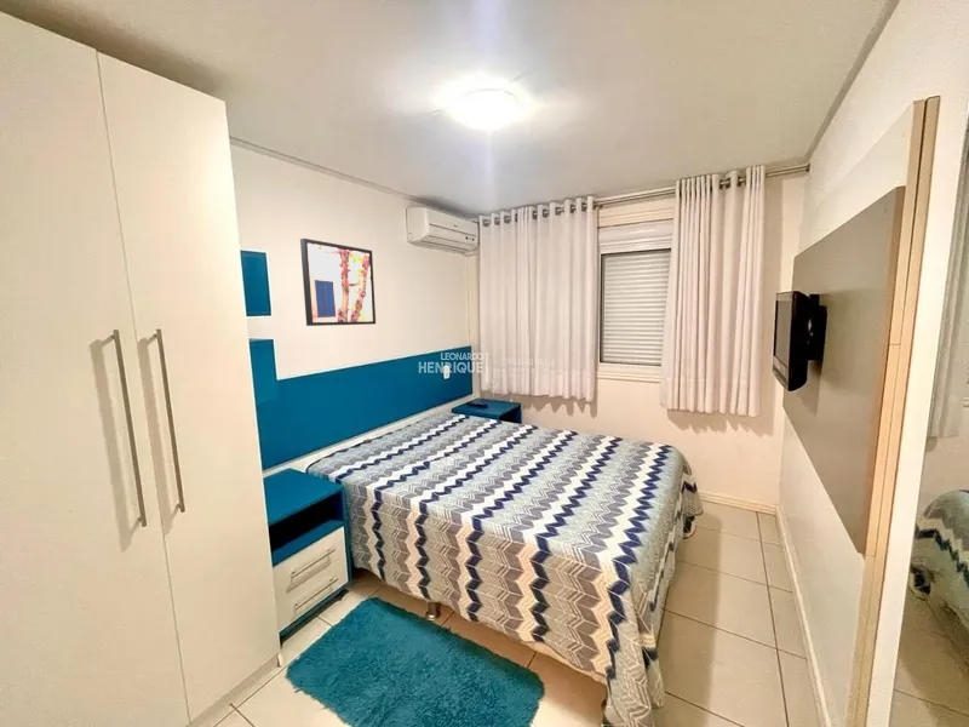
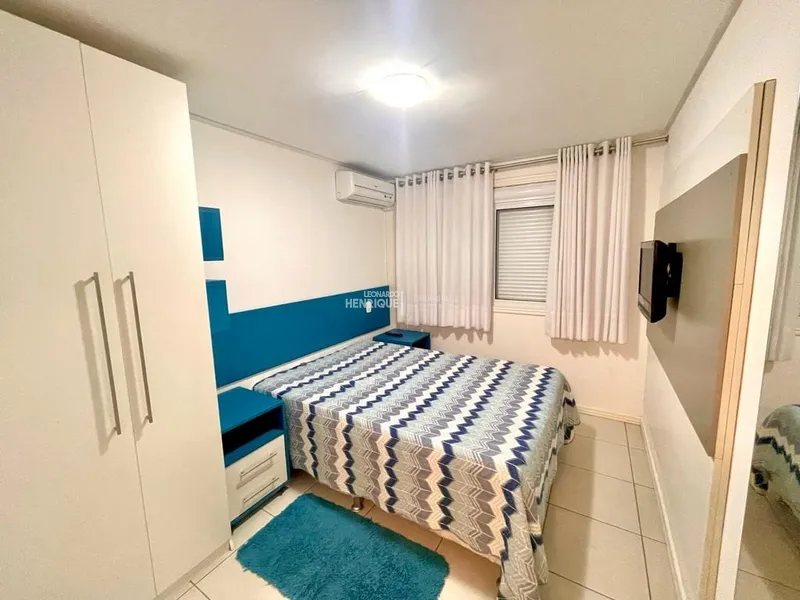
- wall art (342, 285)
